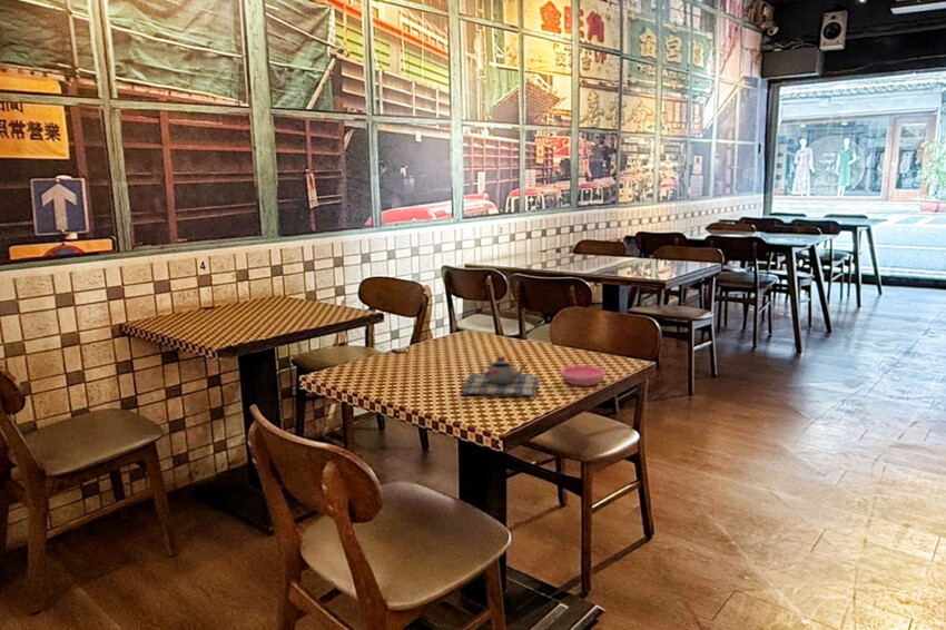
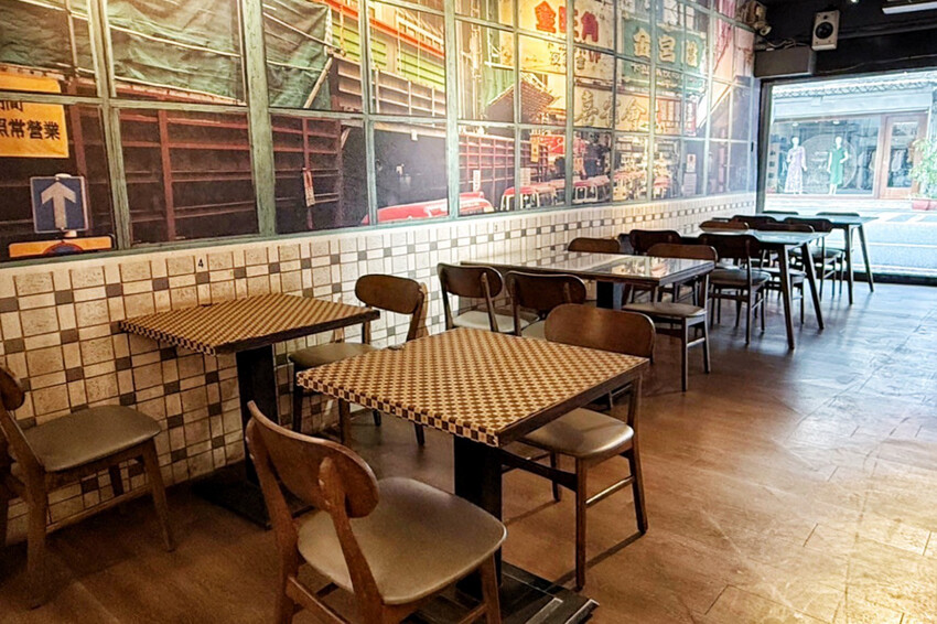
- saucer (582, 375)
- teapot (501, 372)
